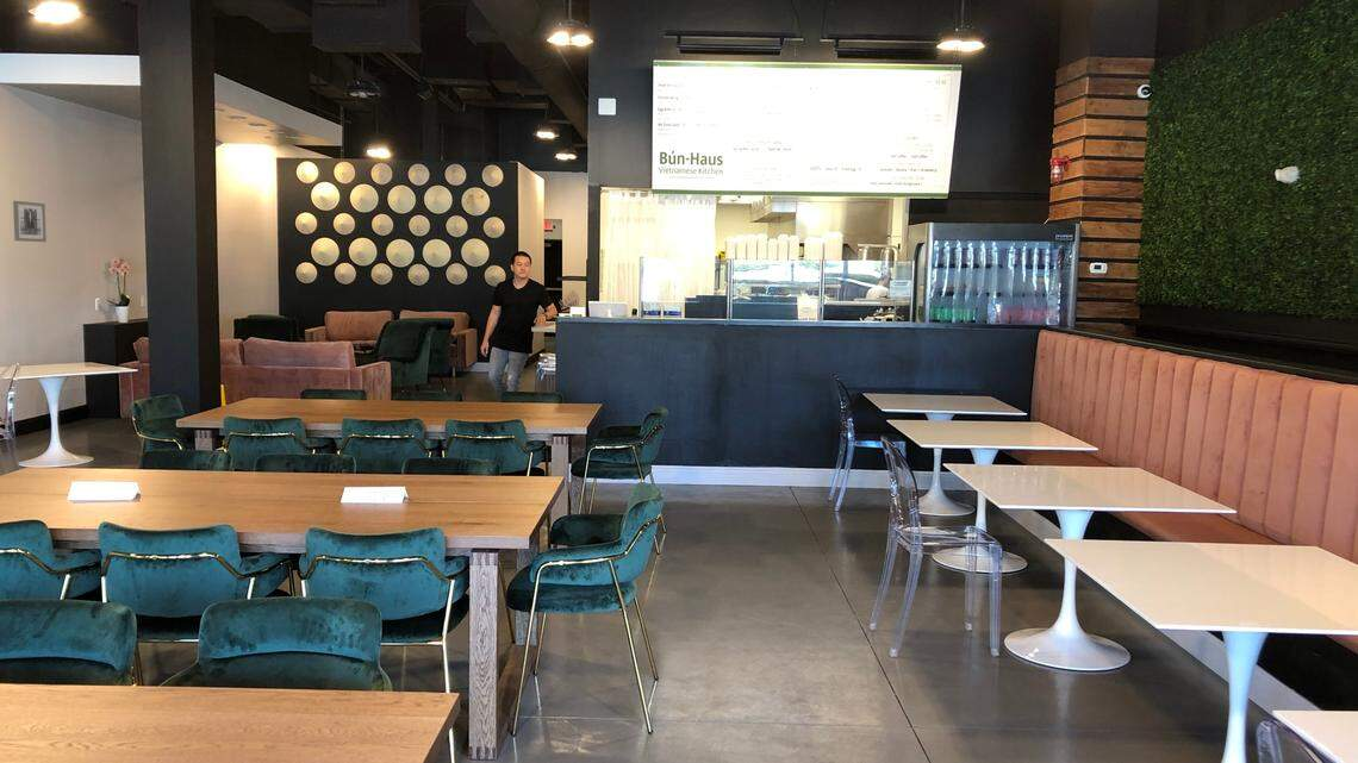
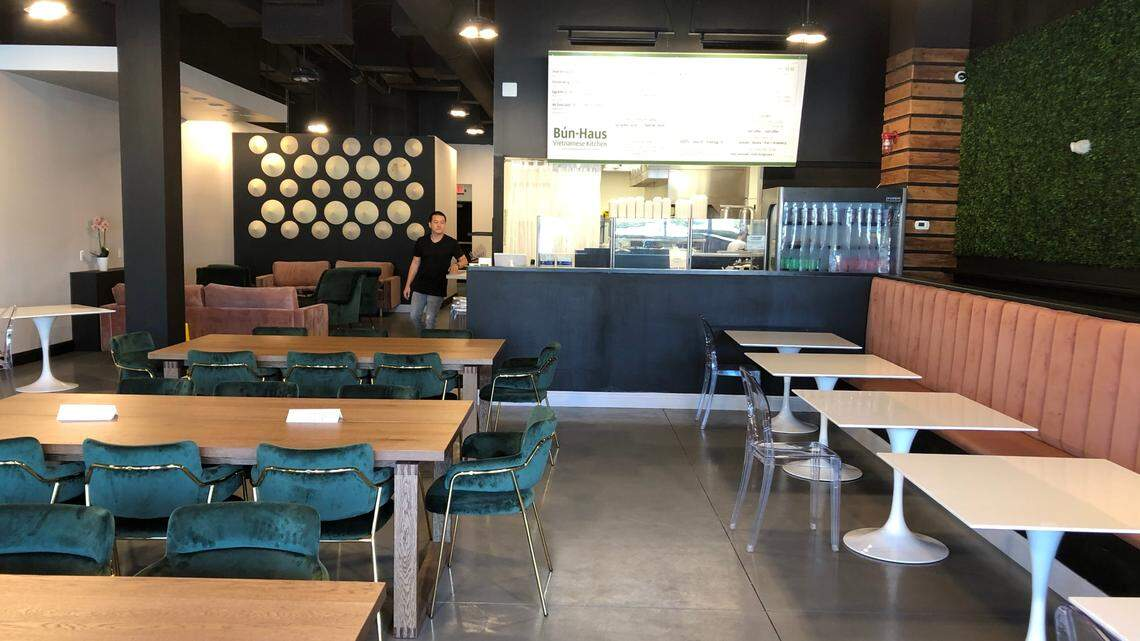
- wall art (30, 221)
